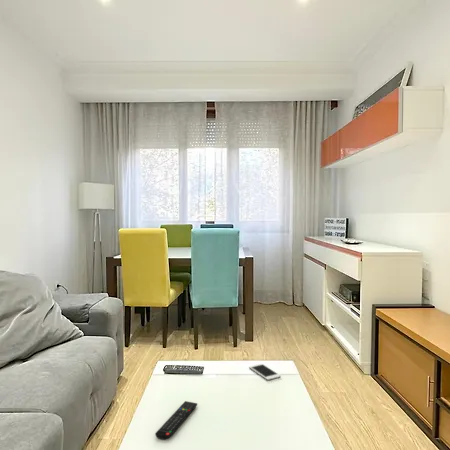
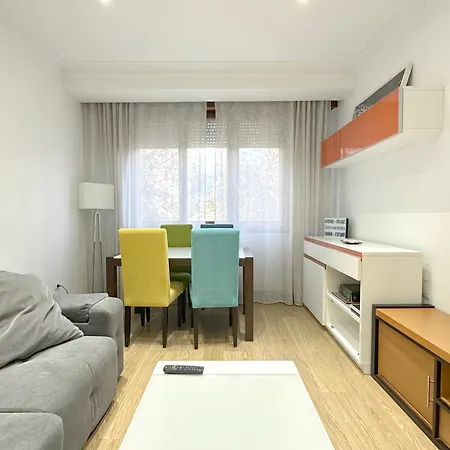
- remote control (177, 419)
- cell phone (264, 371)
